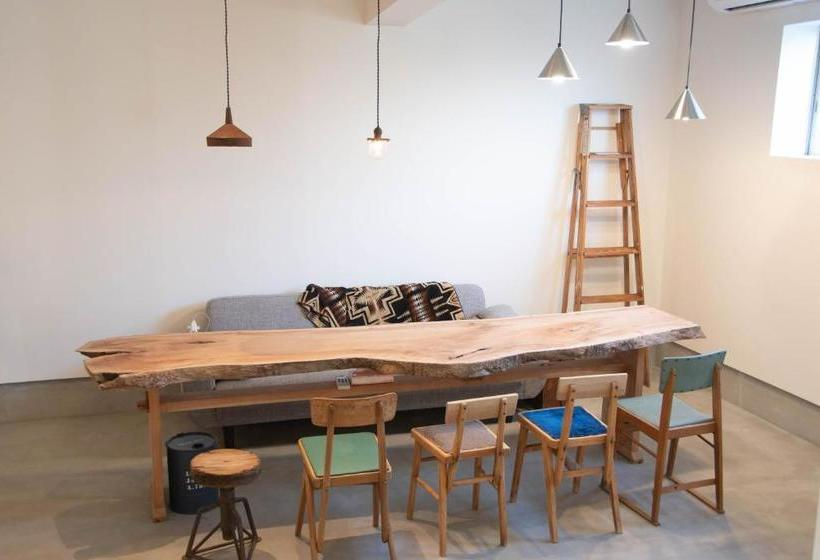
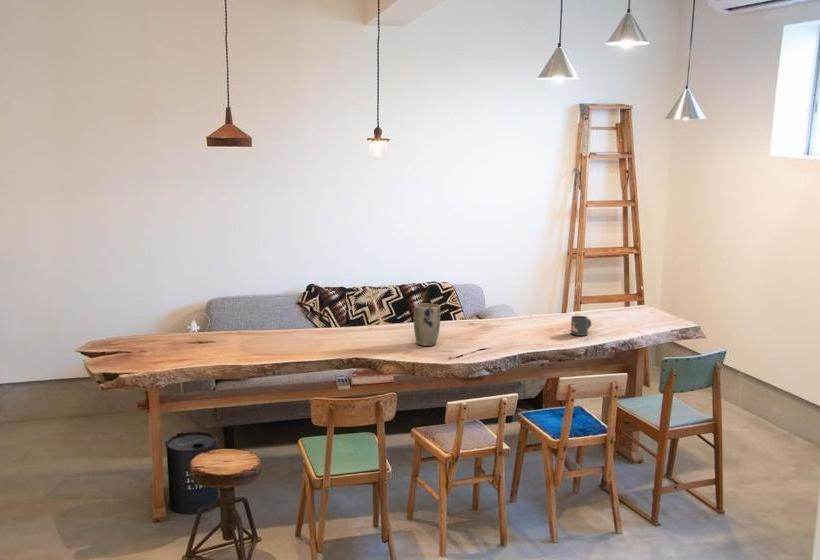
+ mug (581, 325)
+ plant pot (426, 324)
